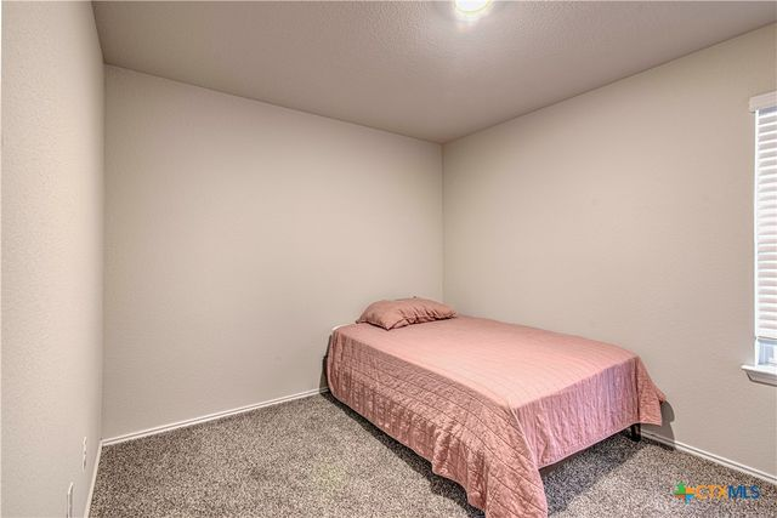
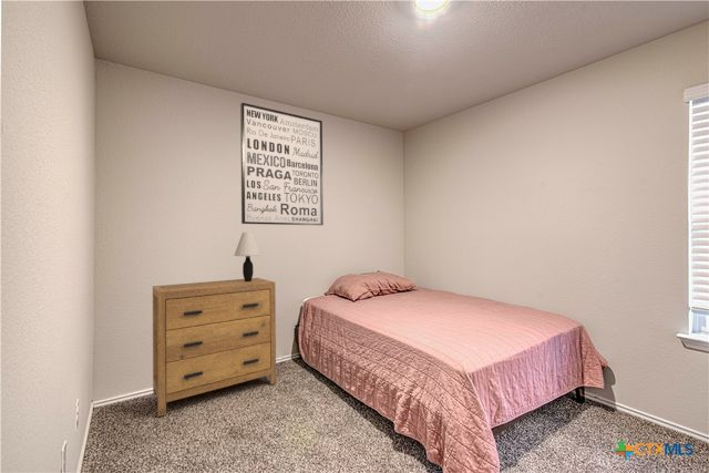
+ wall art (284, 168)
+ dresser (216, 336)
+ table lamp (247, 256)
